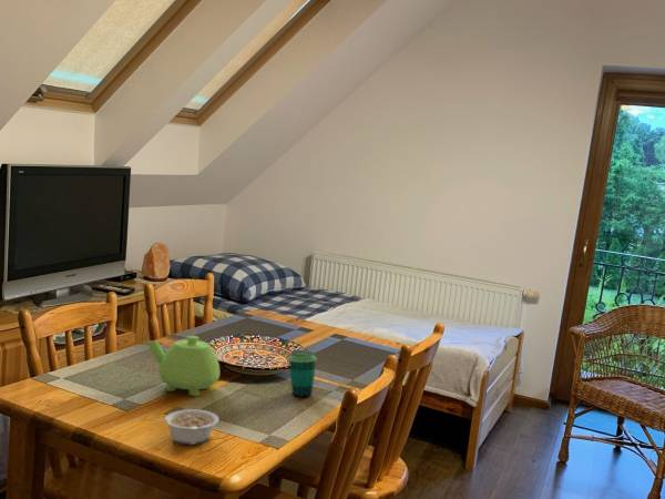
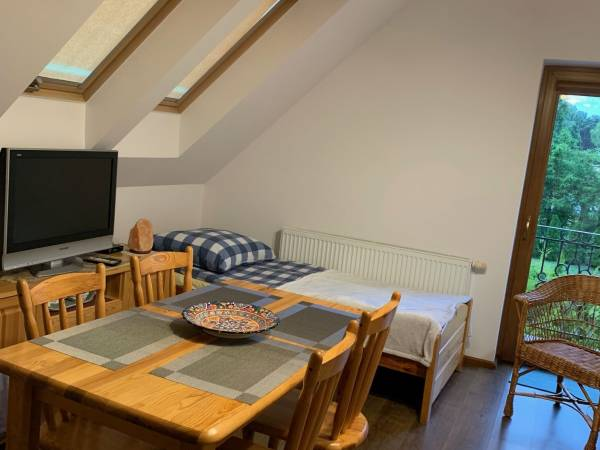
- teapot (182, 360)
- cup (300, 373)
- legume (190, 426)
